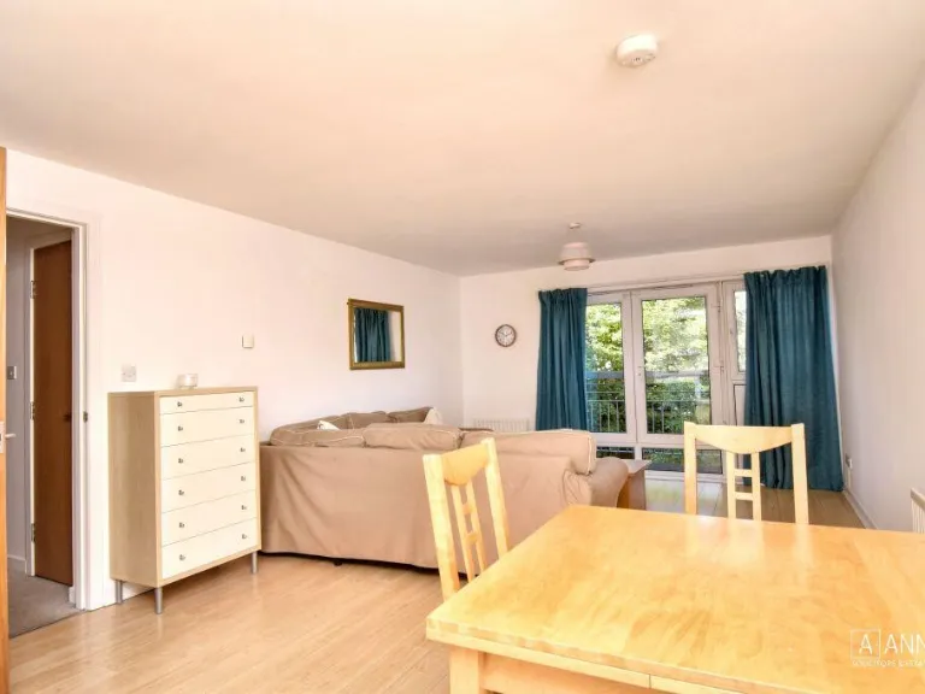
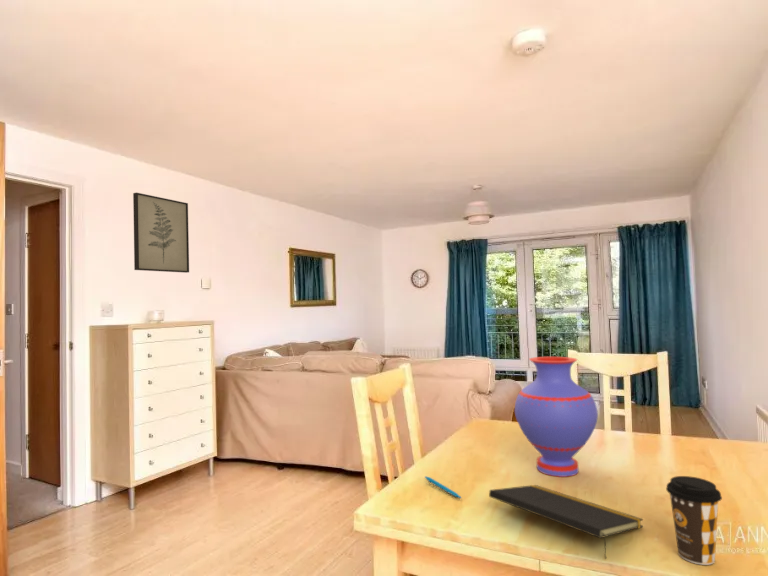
+ coffee cup (694, 519)
+ notepad (562, 507)
+ wall art (162, 234)
+ vase (555, 414)
+ pen (442, 486)
